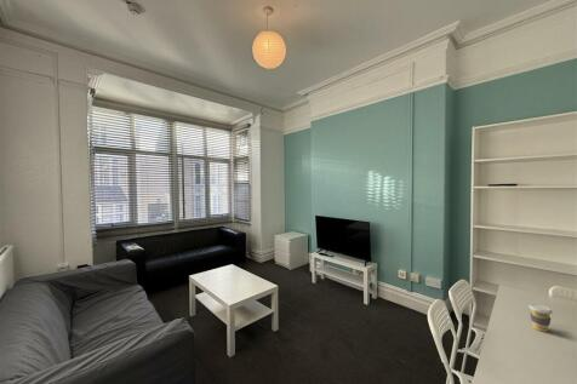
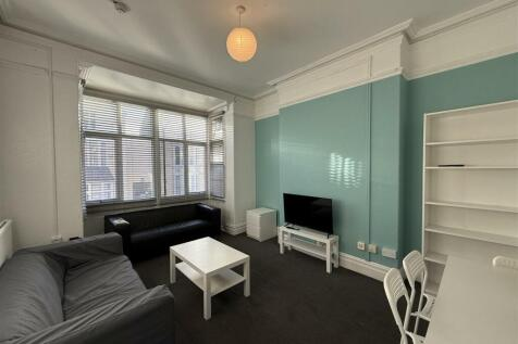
- coffee cup (539, 317)
